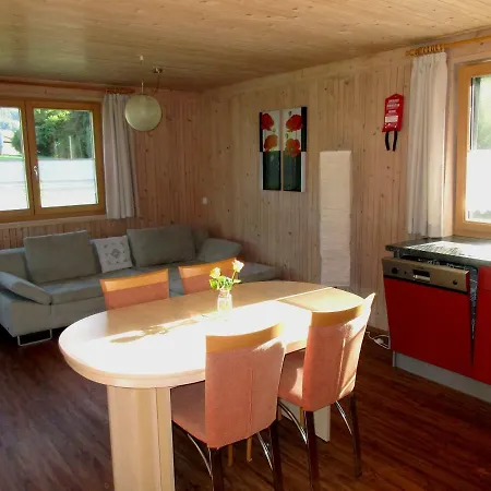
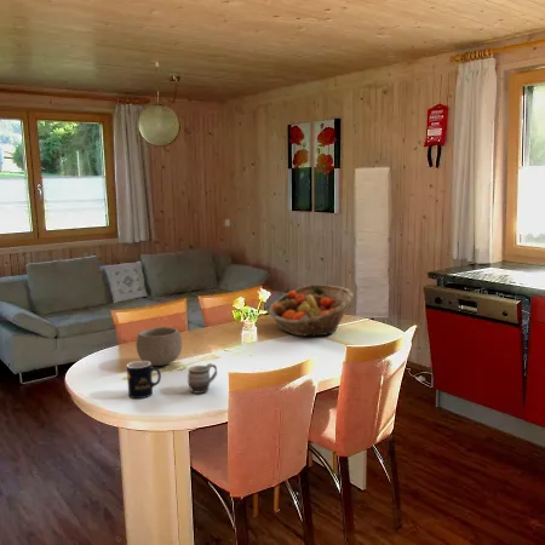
+ mug (143, 378)
+ bowl (159, 348)
+ mug (202, 378)
+ fruit basket (310, 309)
